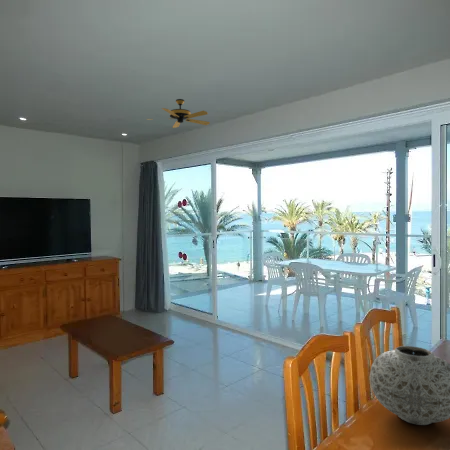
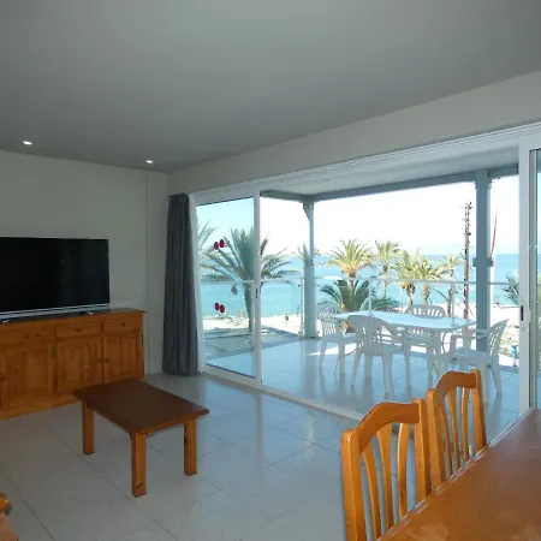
- vase (414, 383)
- ceiling fan (178, 117)
